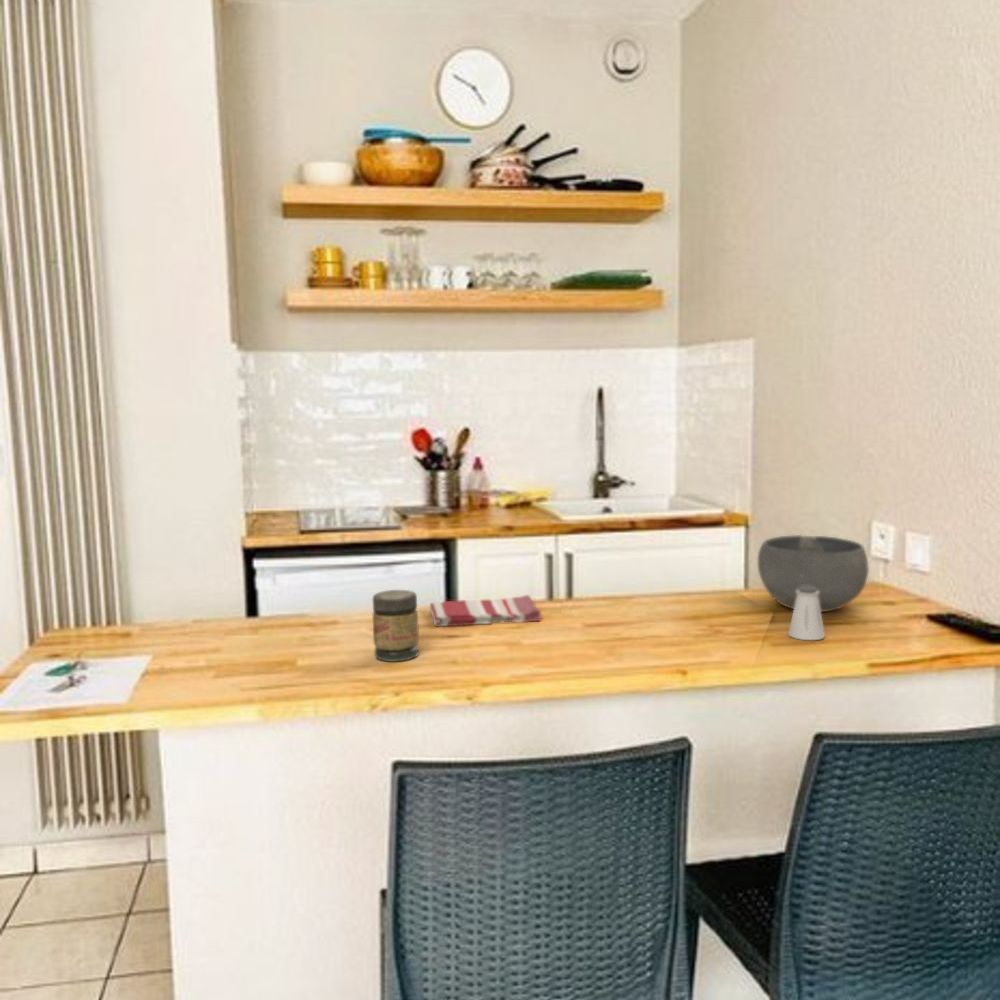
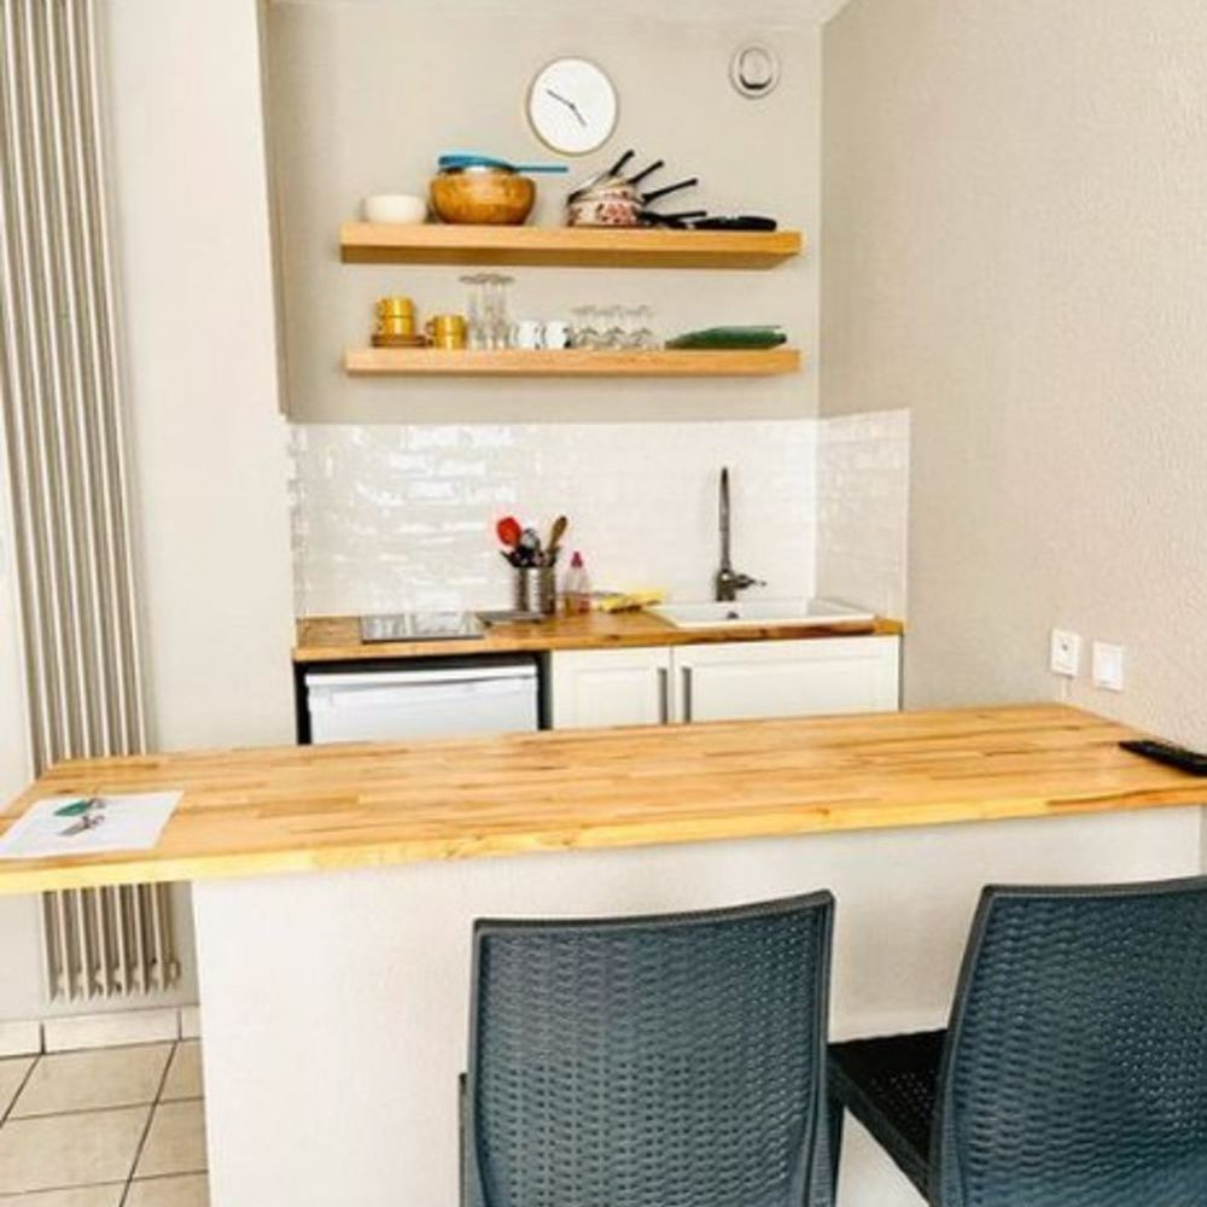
- bowl (812, 575)
- jar (395, 624)
- dish towel (484, 608)
- saltshaker (807, 611)
